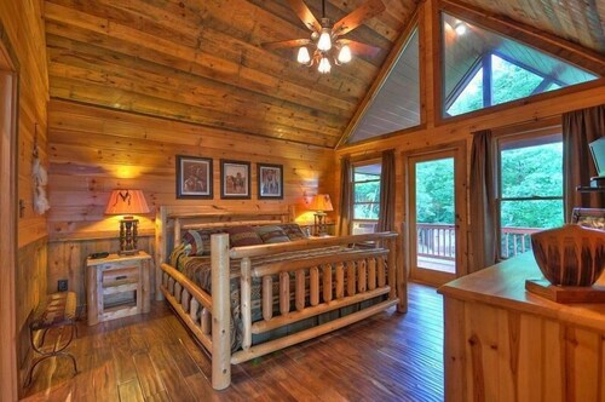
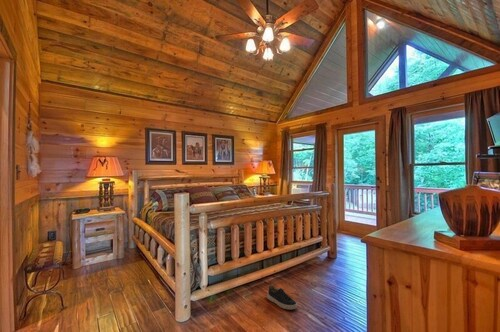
+ shoe (281, 296)
